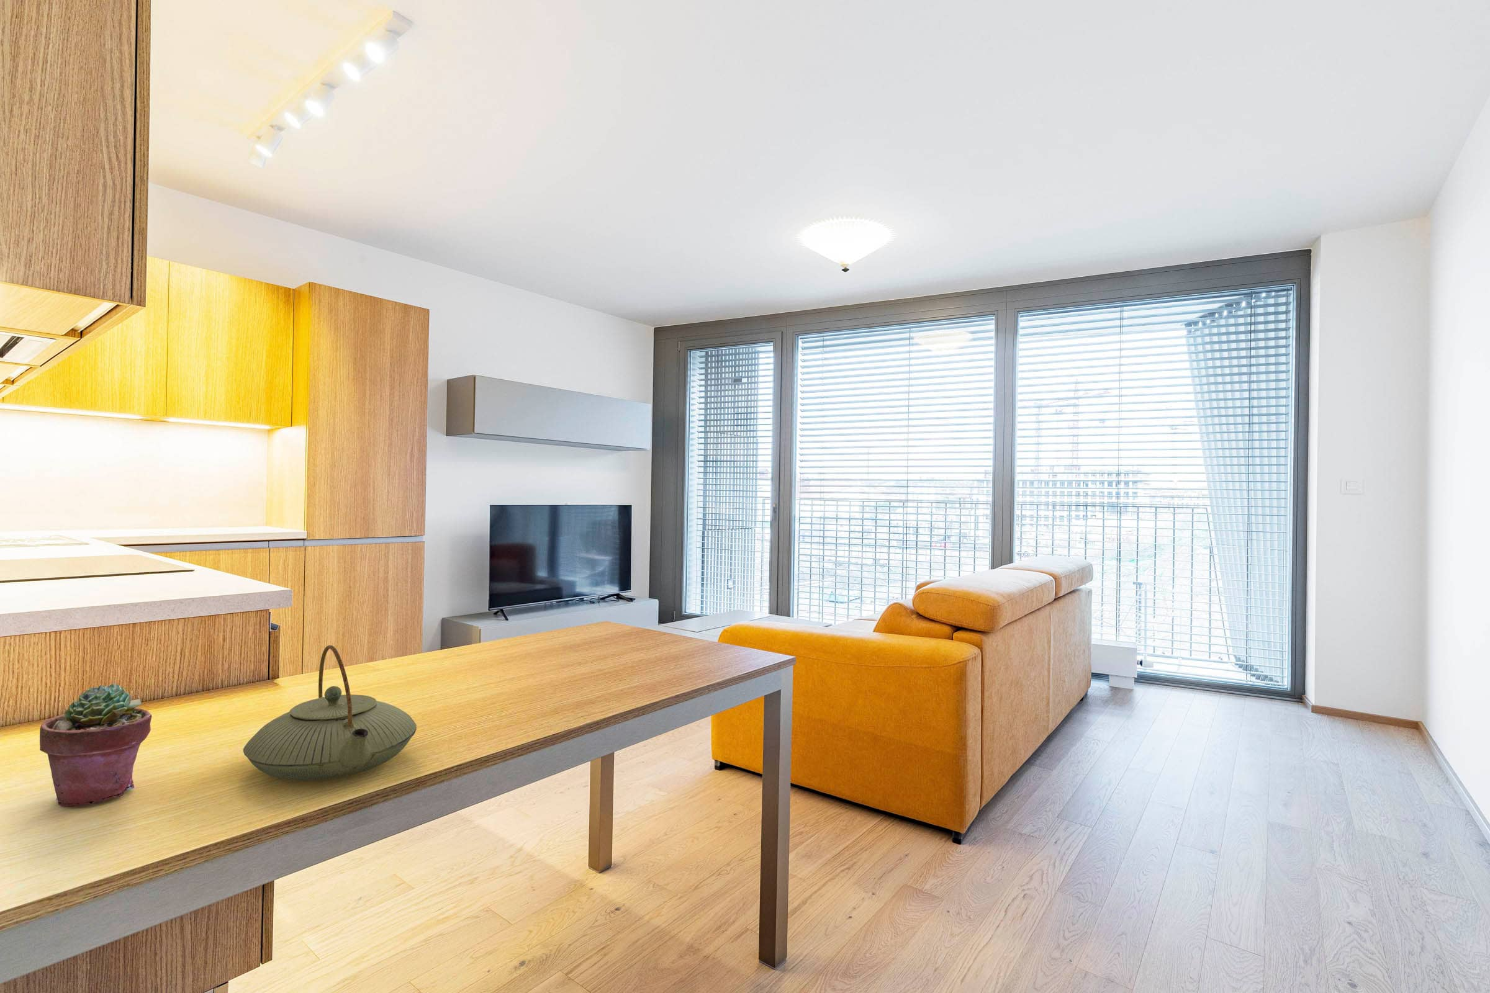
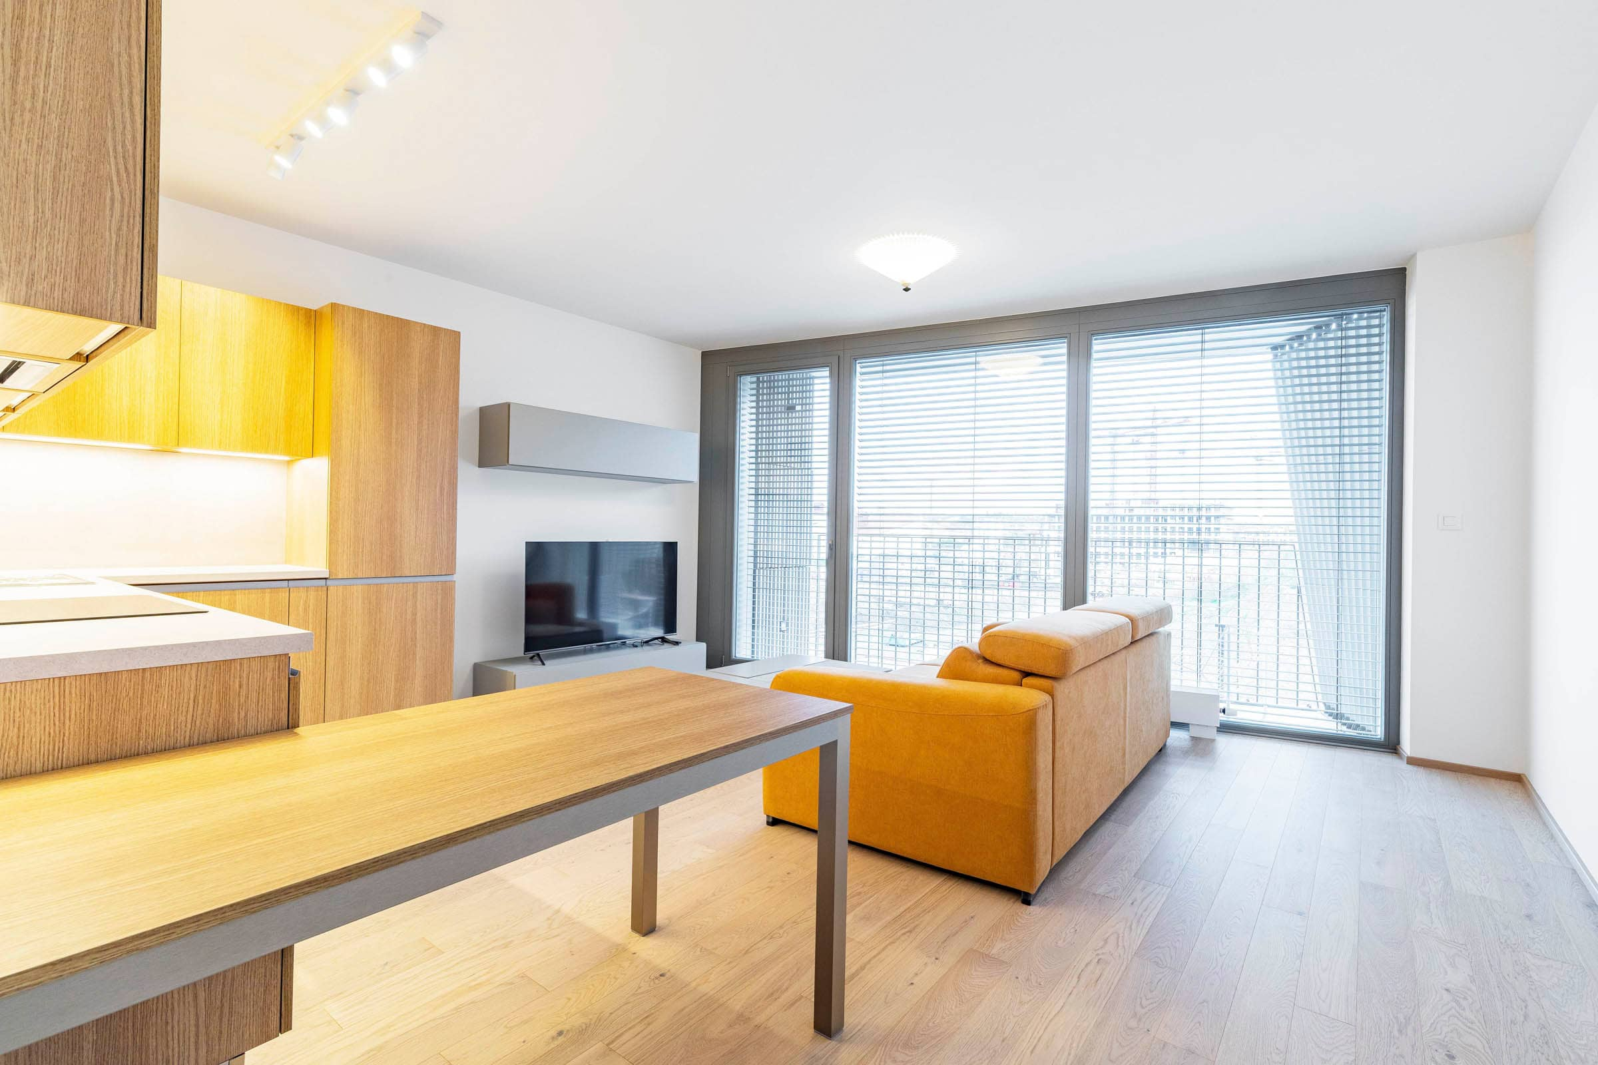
- potted succulent (96, 740)
- teapot (337, 706)
